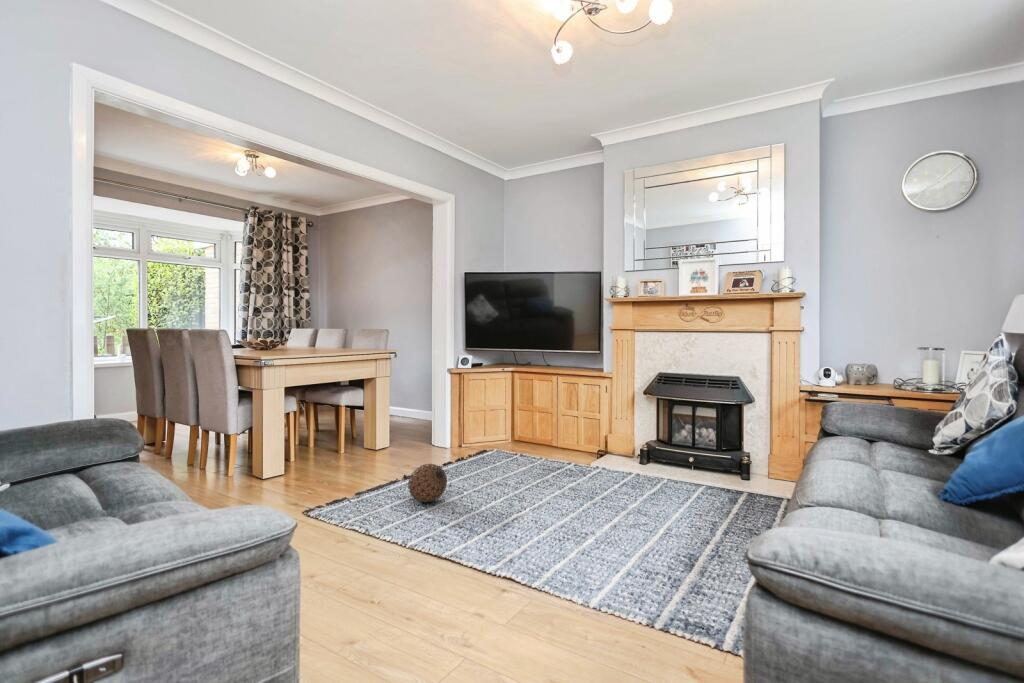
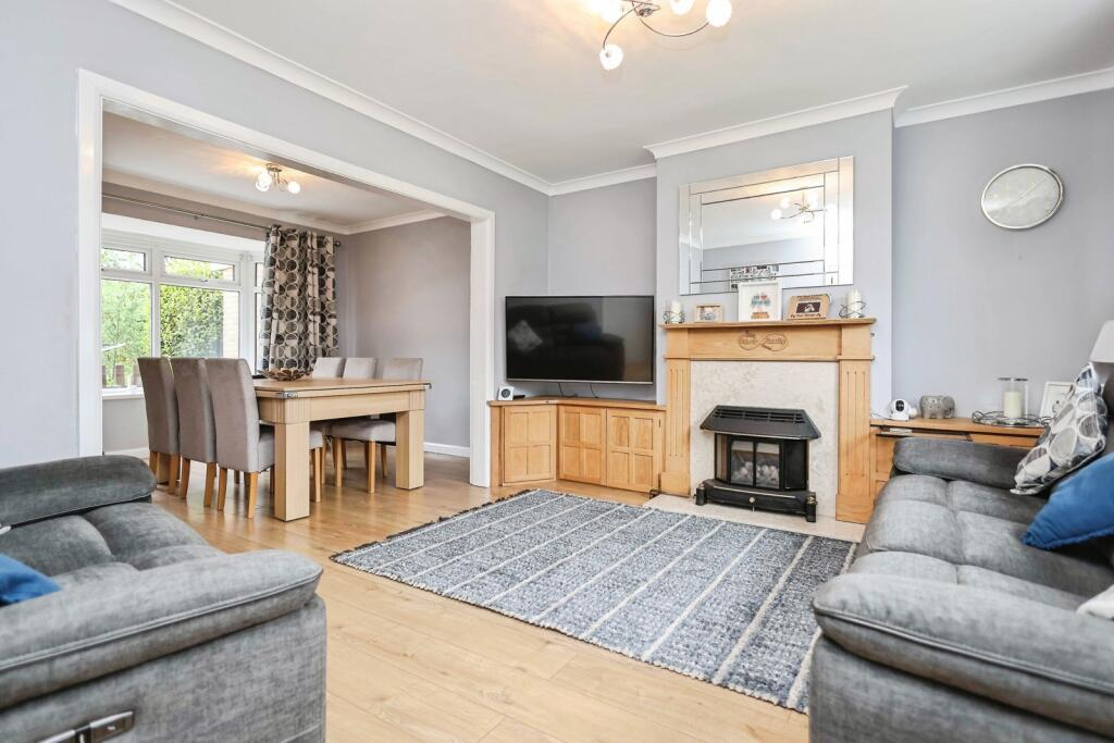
- decorative ball (427, 483)
